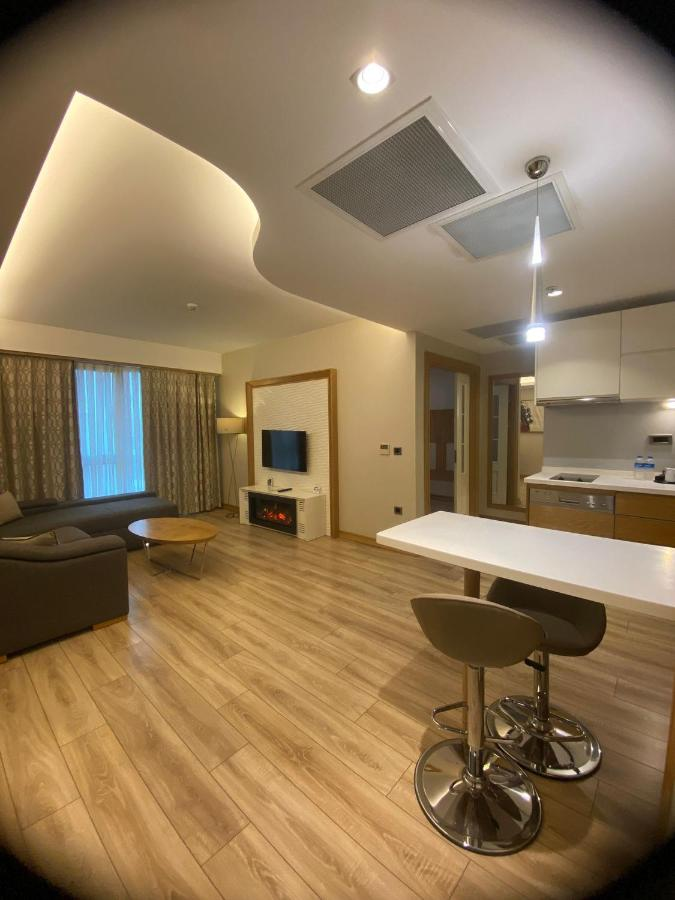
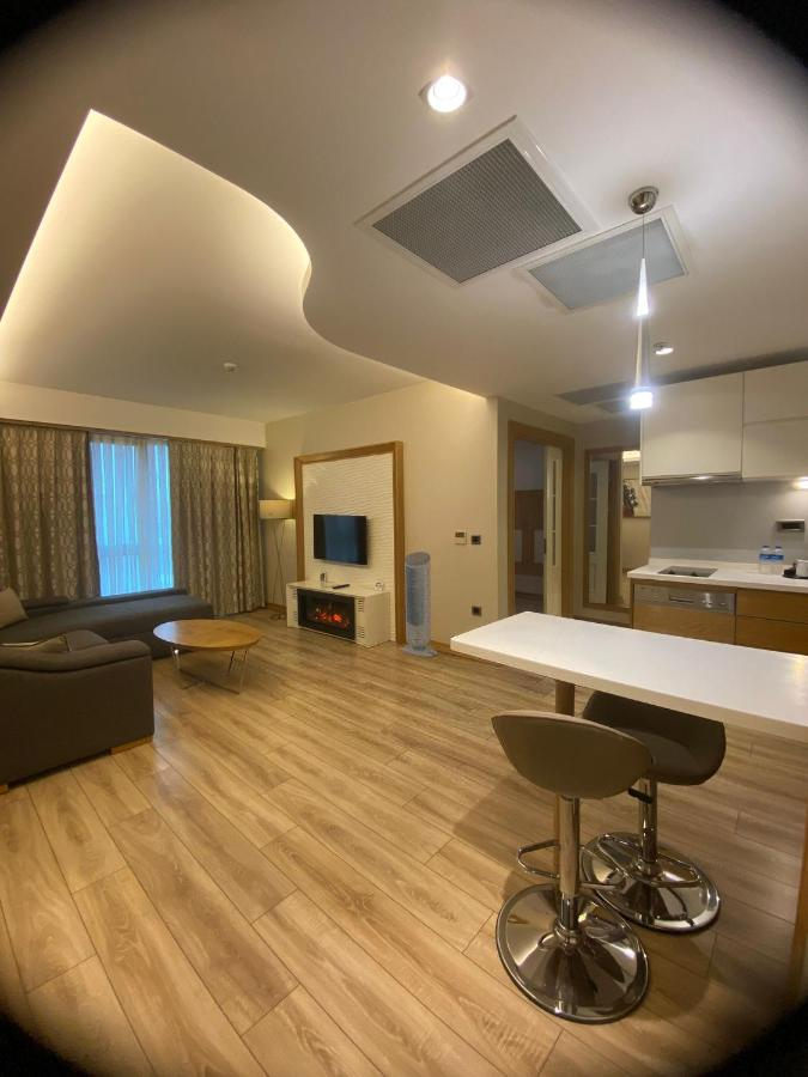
+ air purifier (418, 602)
